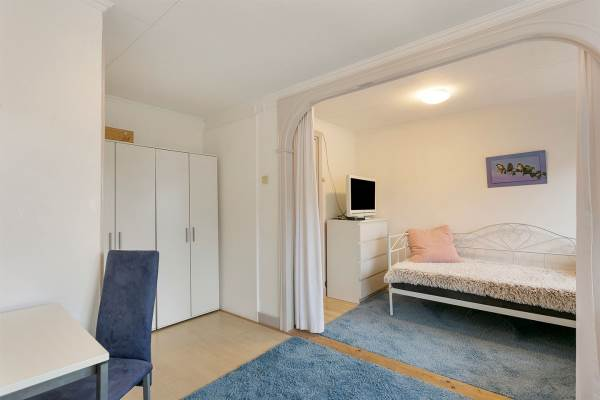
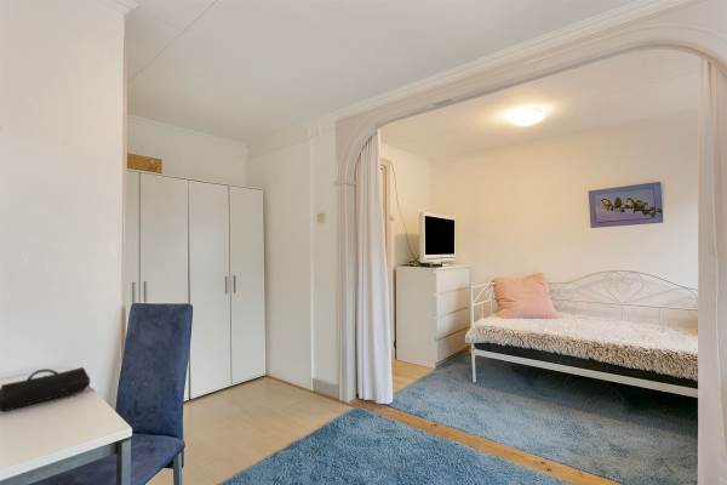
+ pencil case (46, 386)
